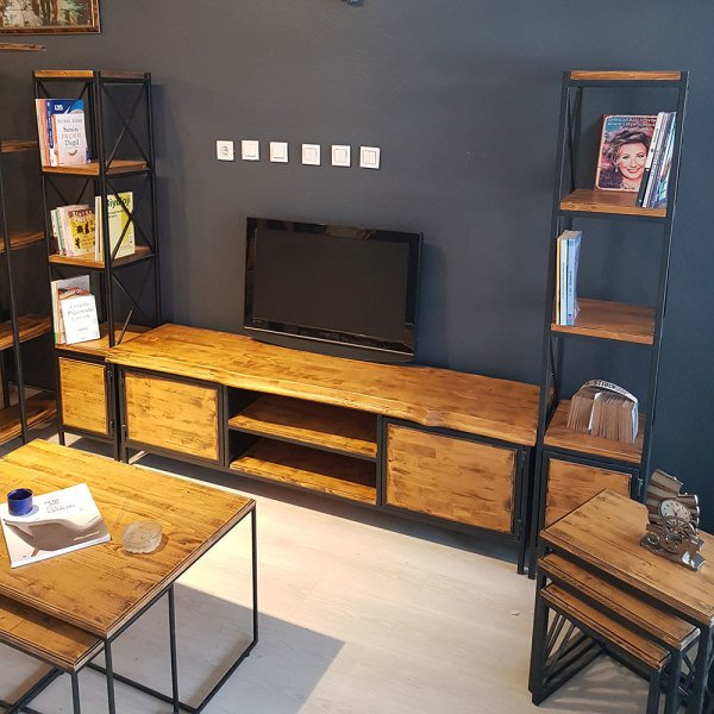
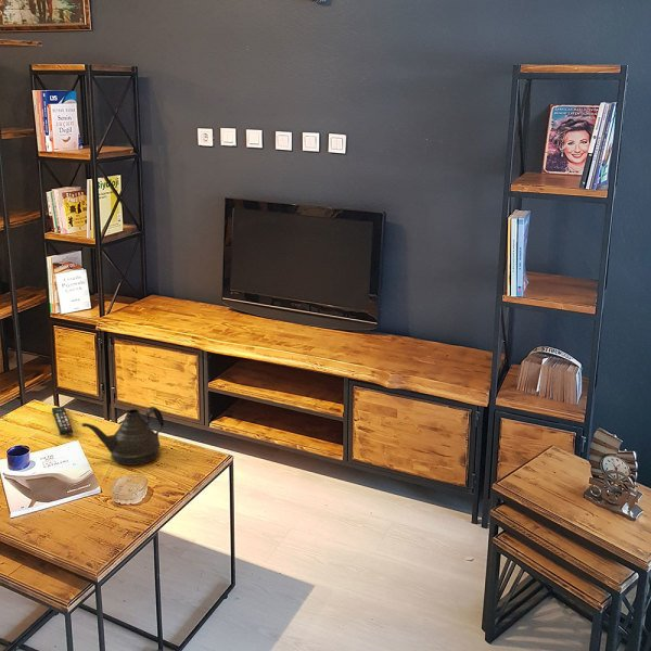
+ remote control (62, 420)
+ teapot (124, 435)
